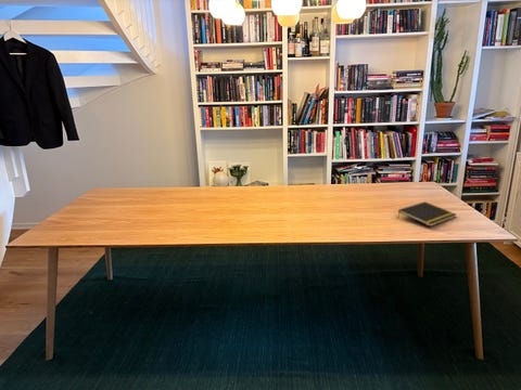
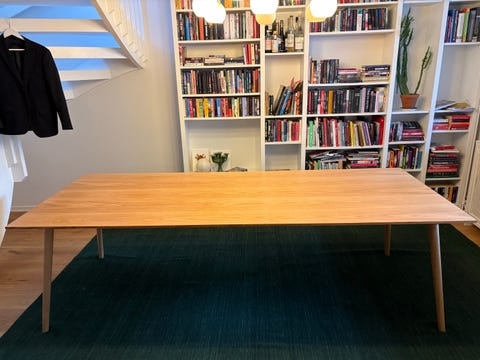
- notepad (427, 212)
